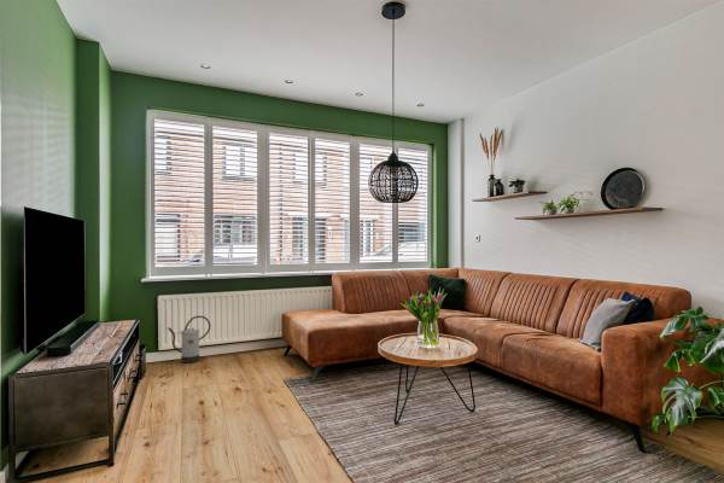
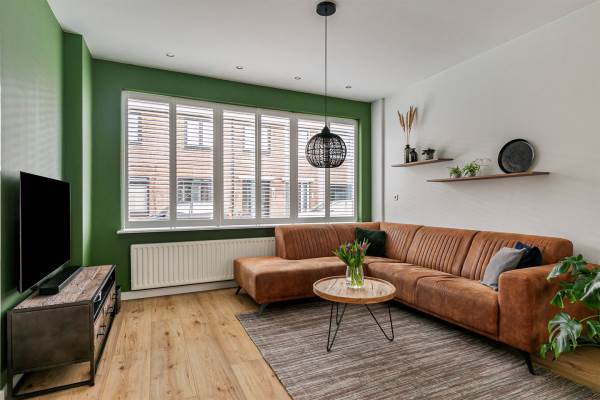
- watering can (189, 338)
